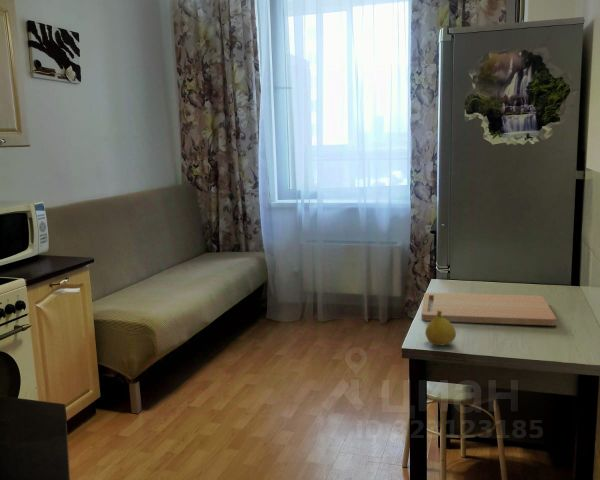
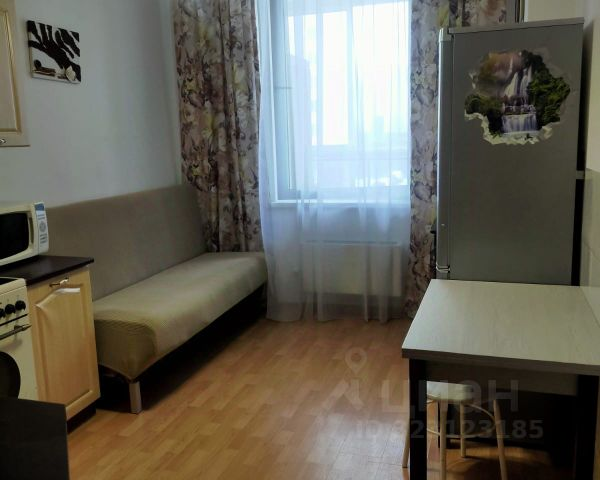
- fruit (440, 327)
- cutting board (484, 307)
